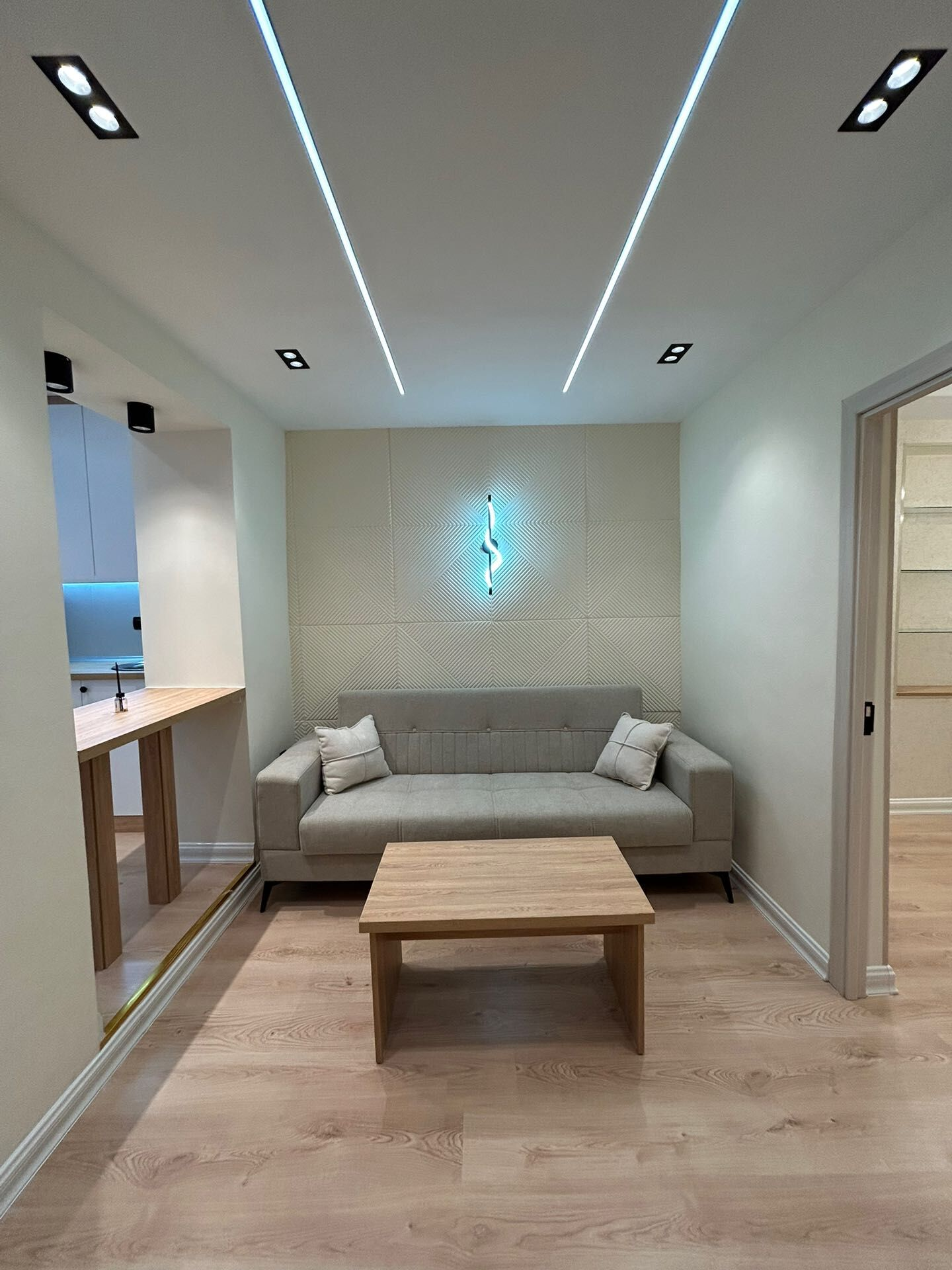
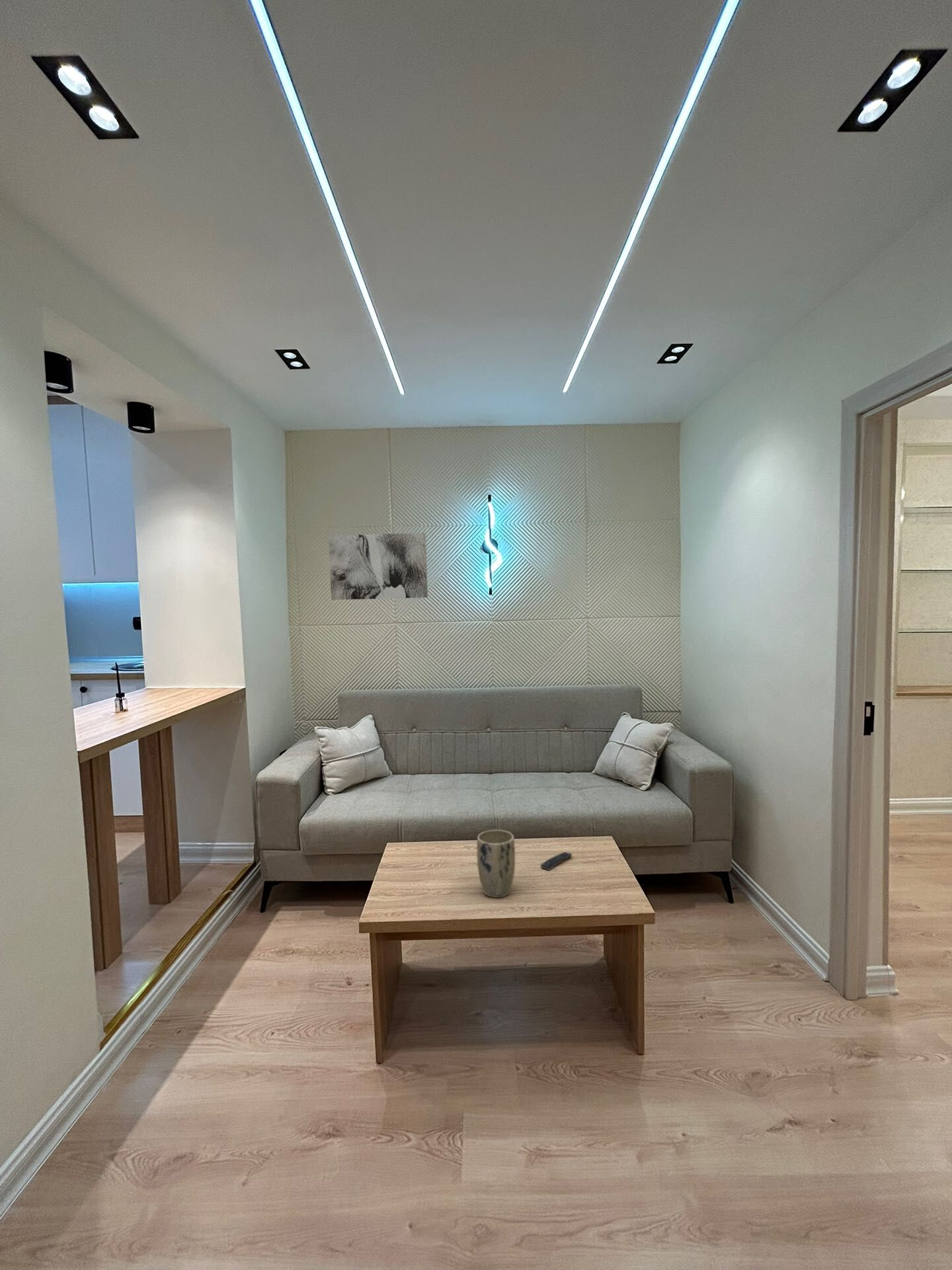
+ wall art (378, 566)
+ remote control (557, 859)
+ plant pot (496, 864)
